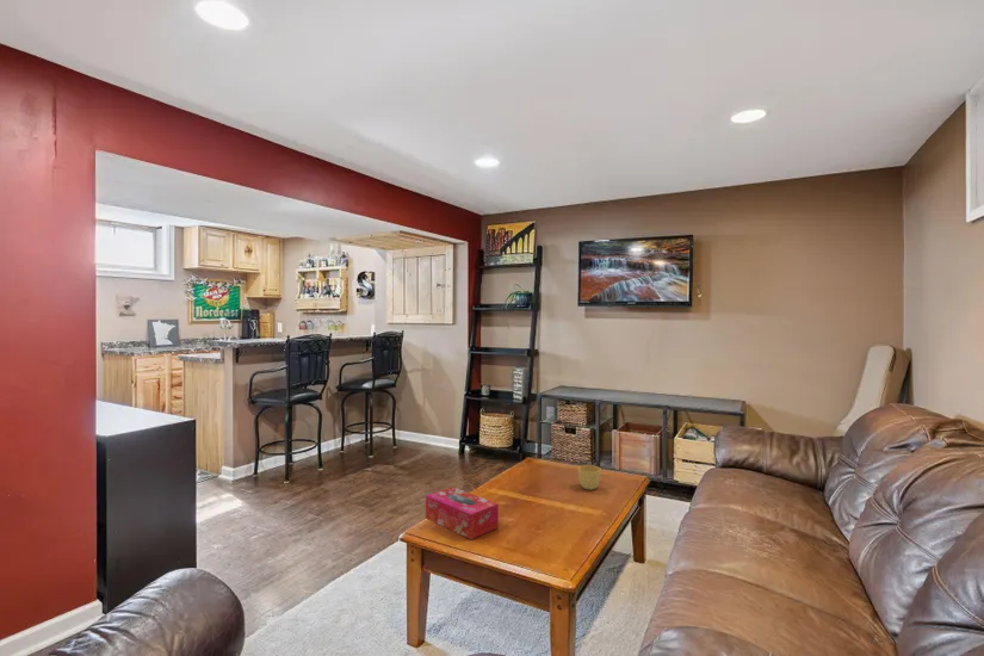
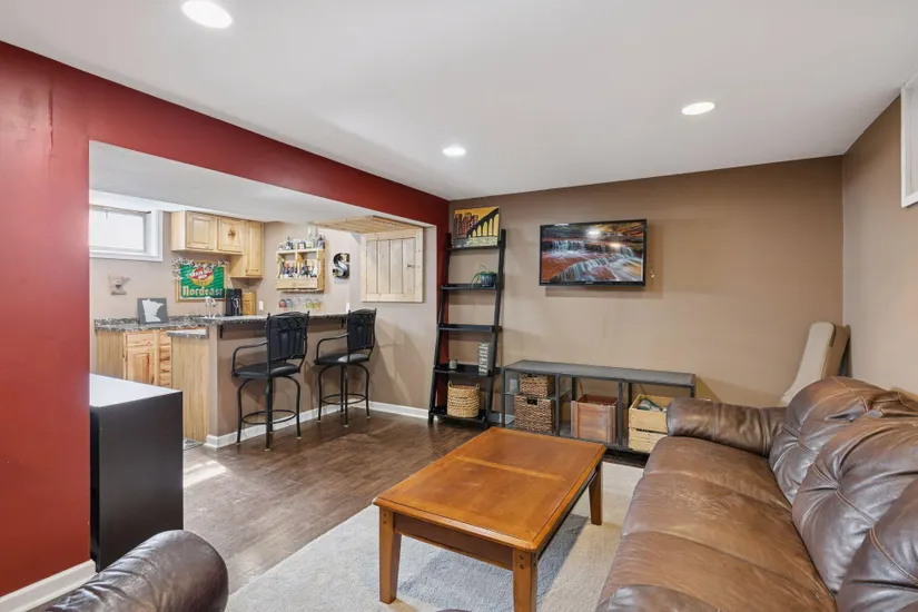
- cup (589, 477)
- tissue box (460, 510)
